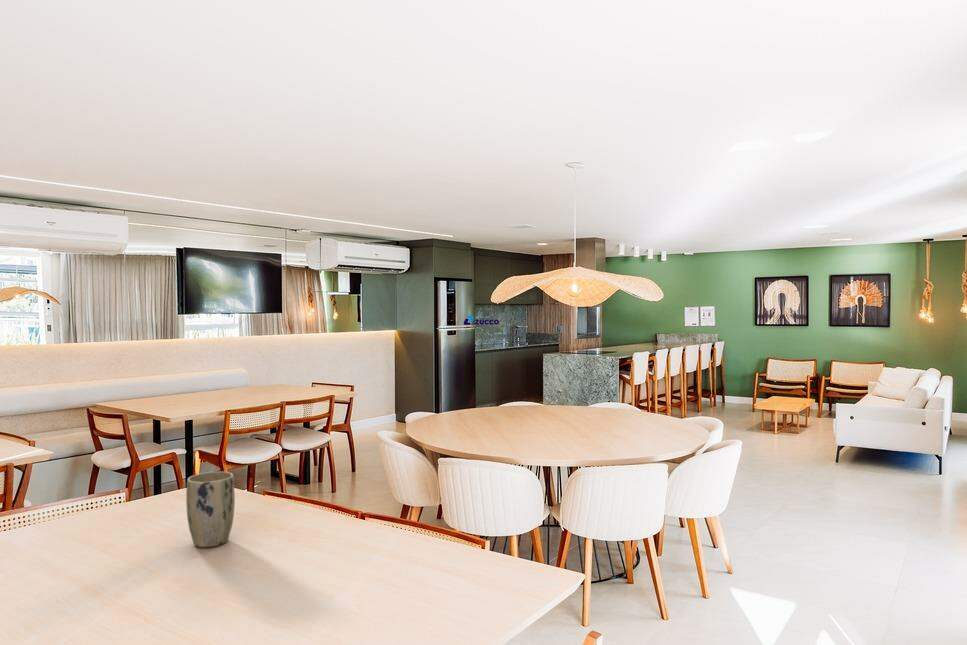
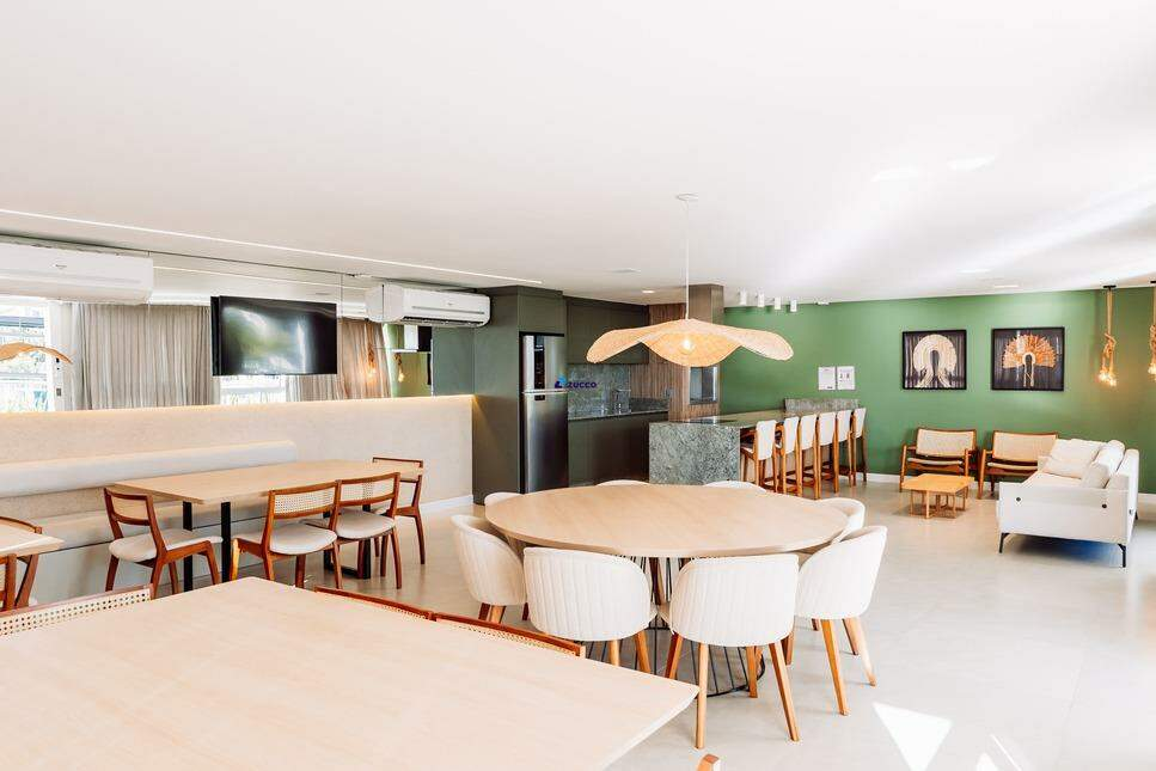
- plant pot (210, 509)
